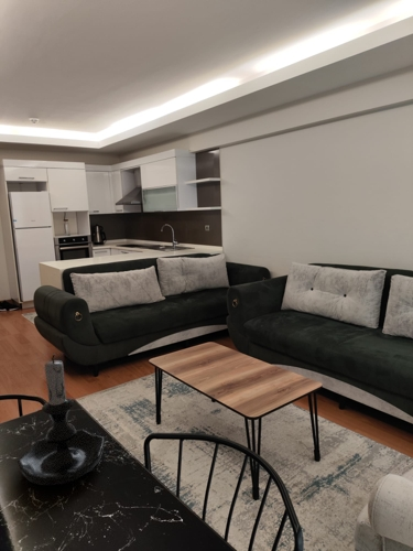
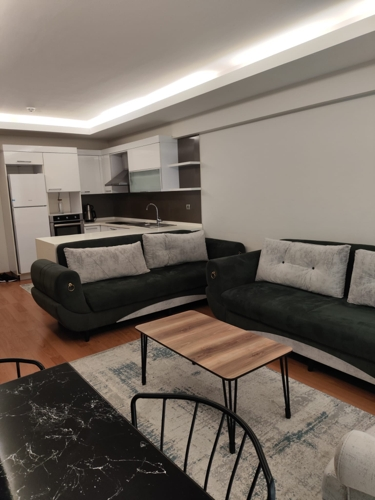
- candle holder (59, 410)
